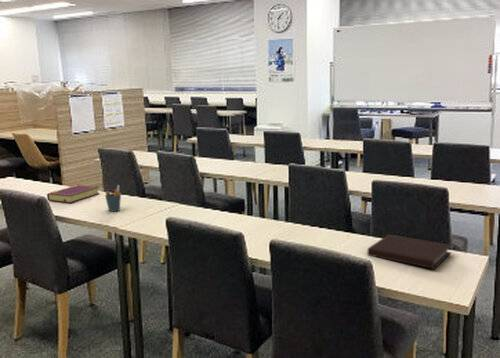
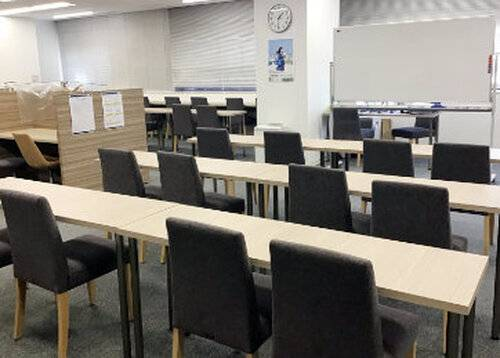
- pen holder (113, 198)
- notebook (409, 250)
- book (73, 193)
